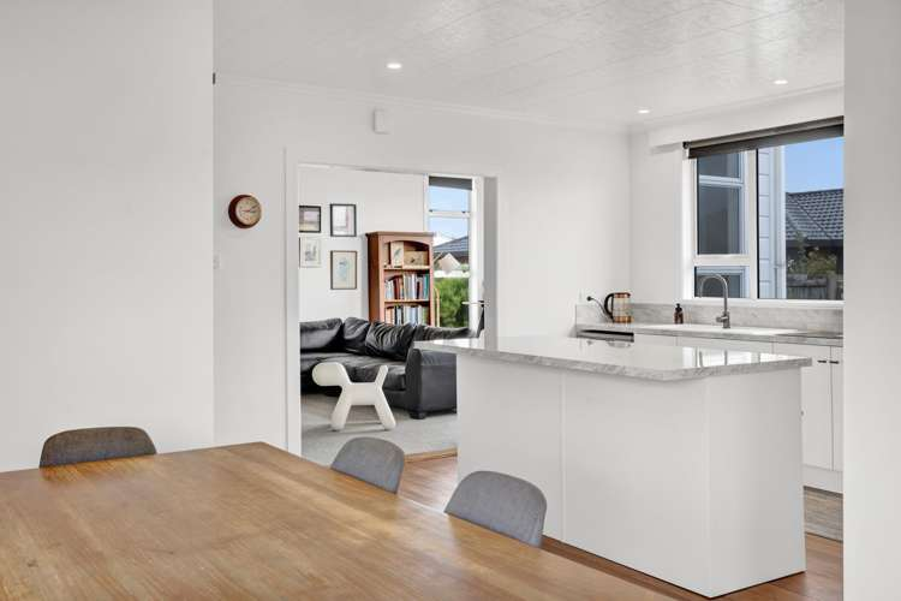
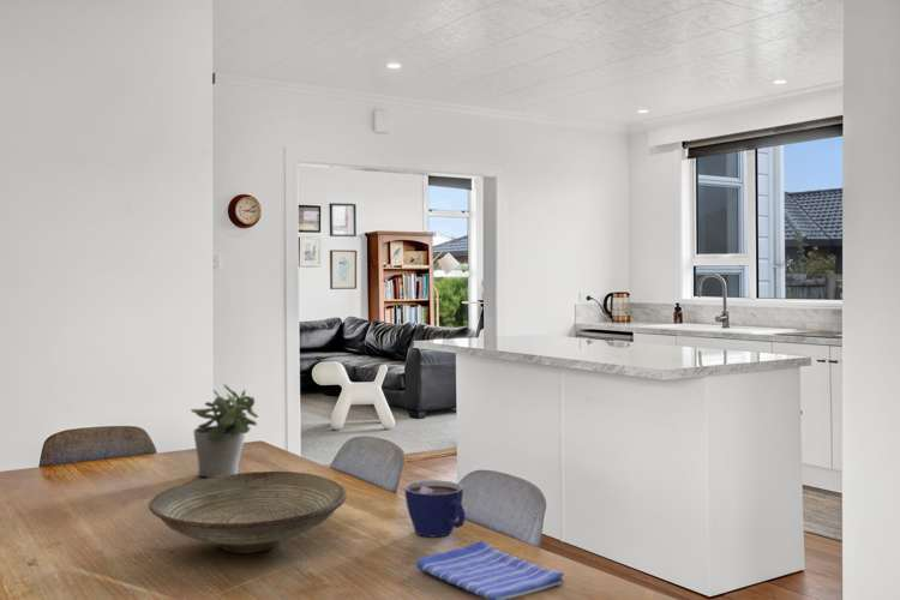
+ dish towel (487, 569)
+ cup (439, 510)
+ decorative bowl (250, 517)
+ potted plant (232, 430)
